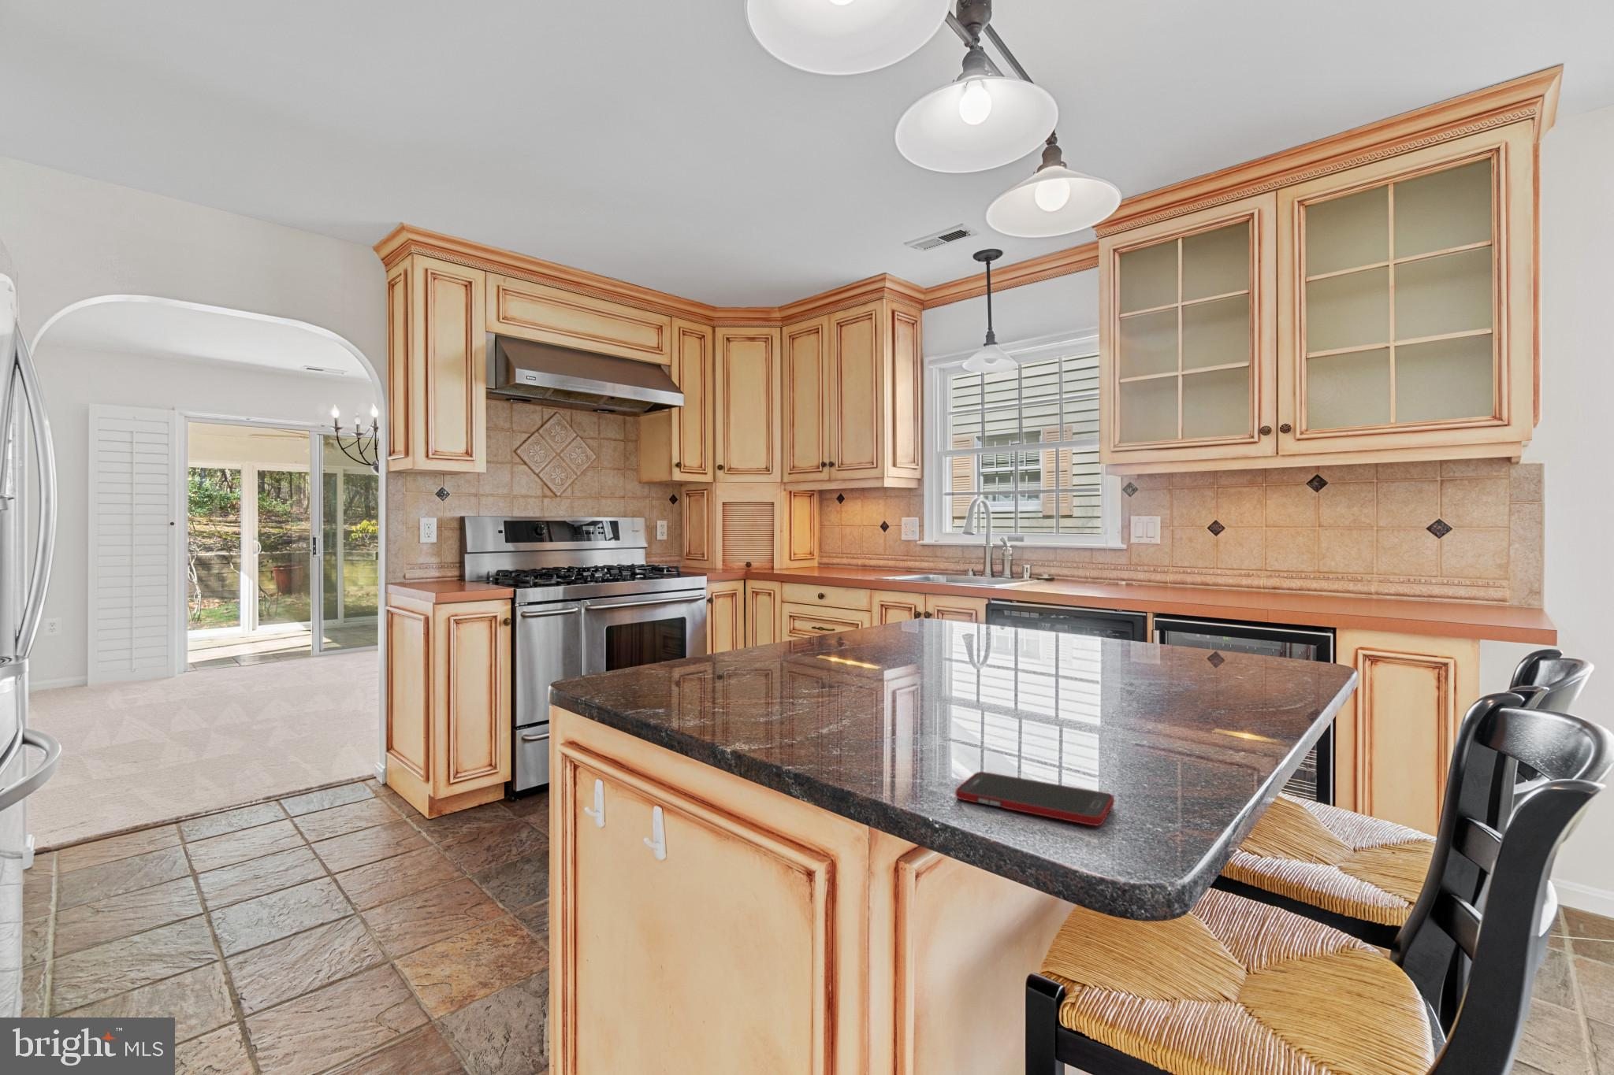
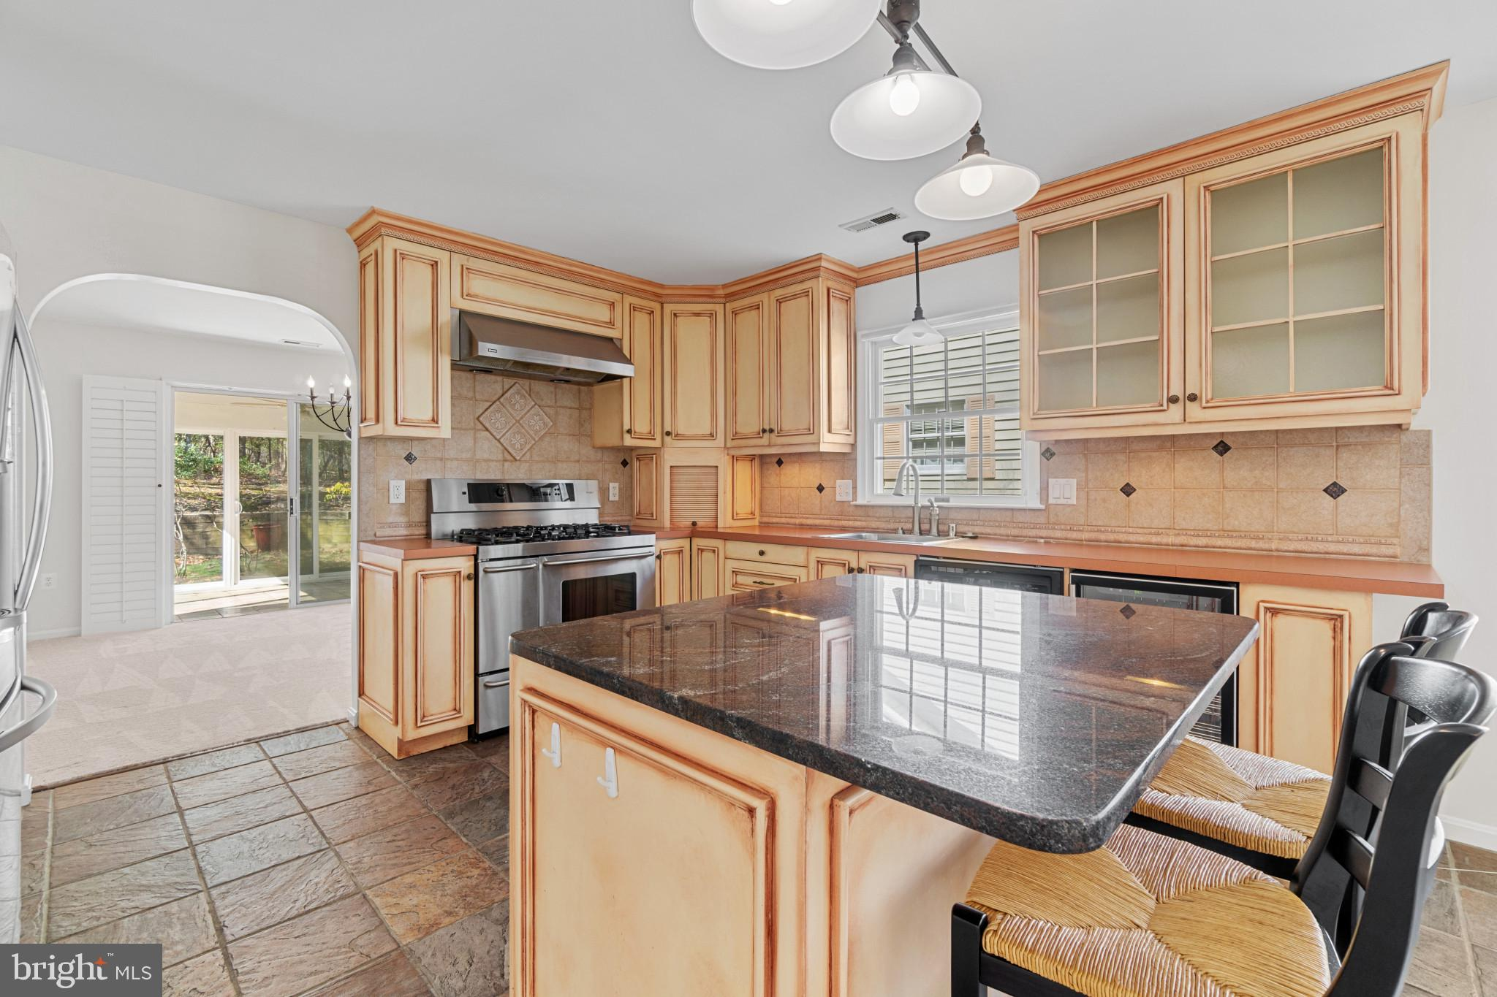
- cell phone (1033, 797)
